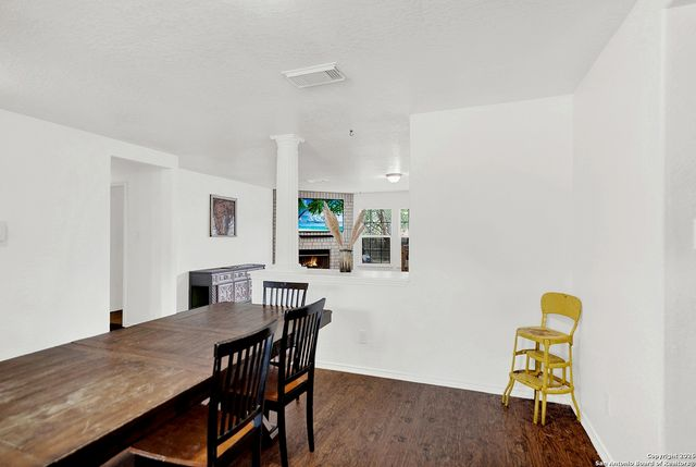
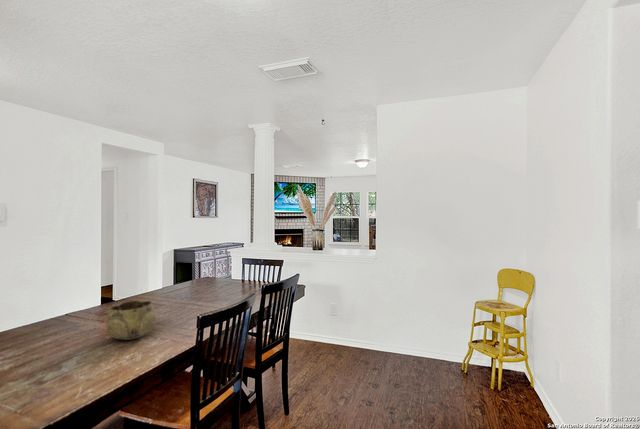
+ decorative bowl (131, 320)
